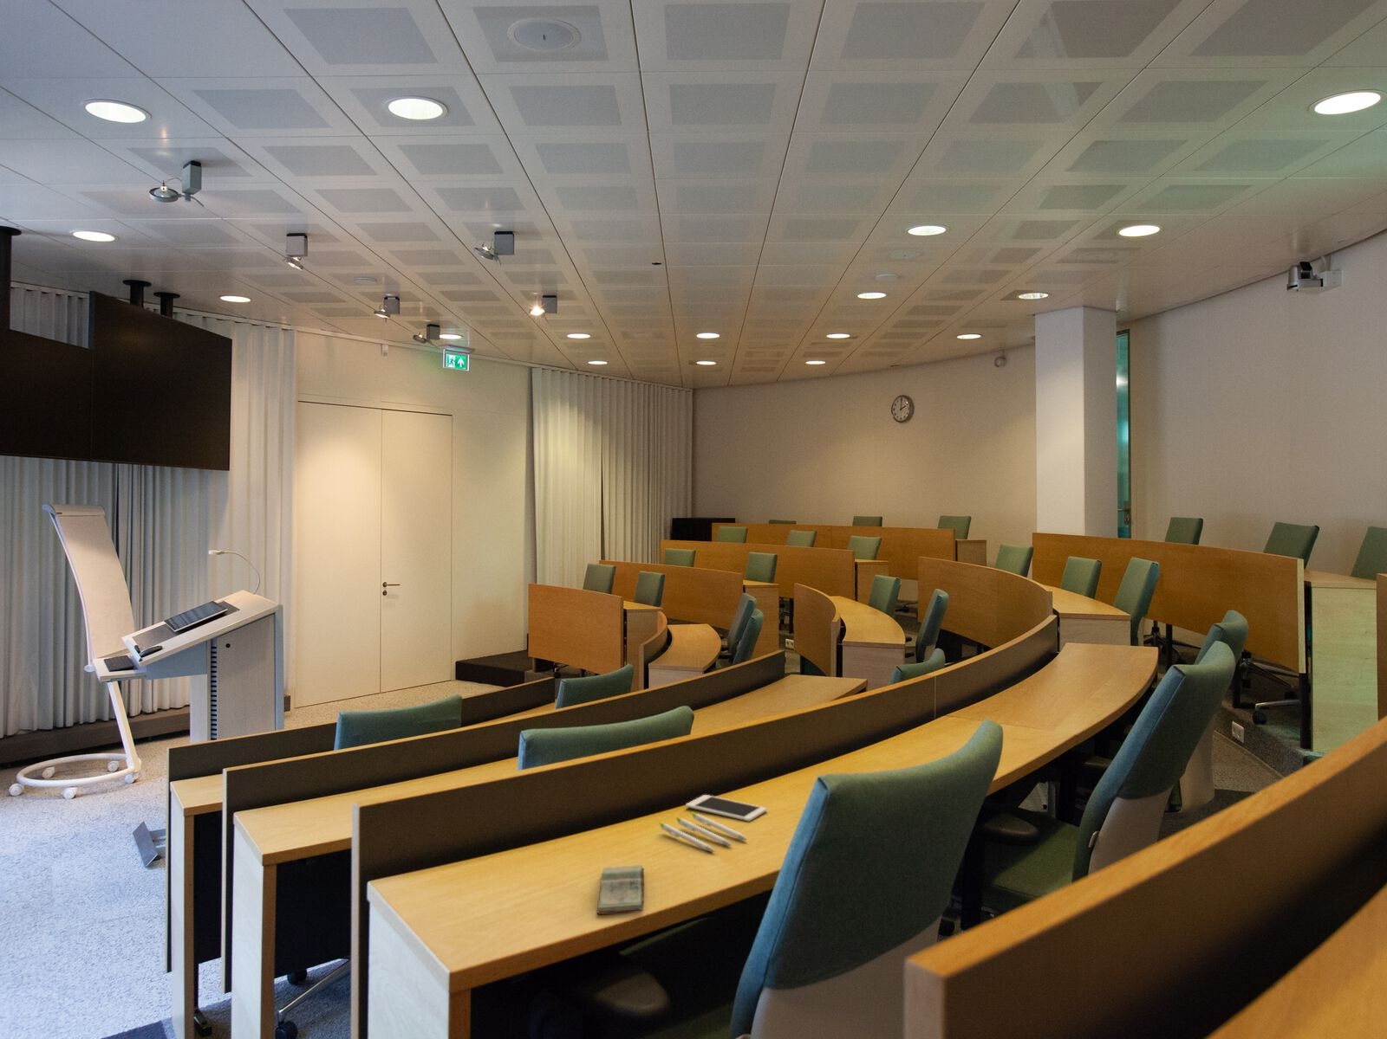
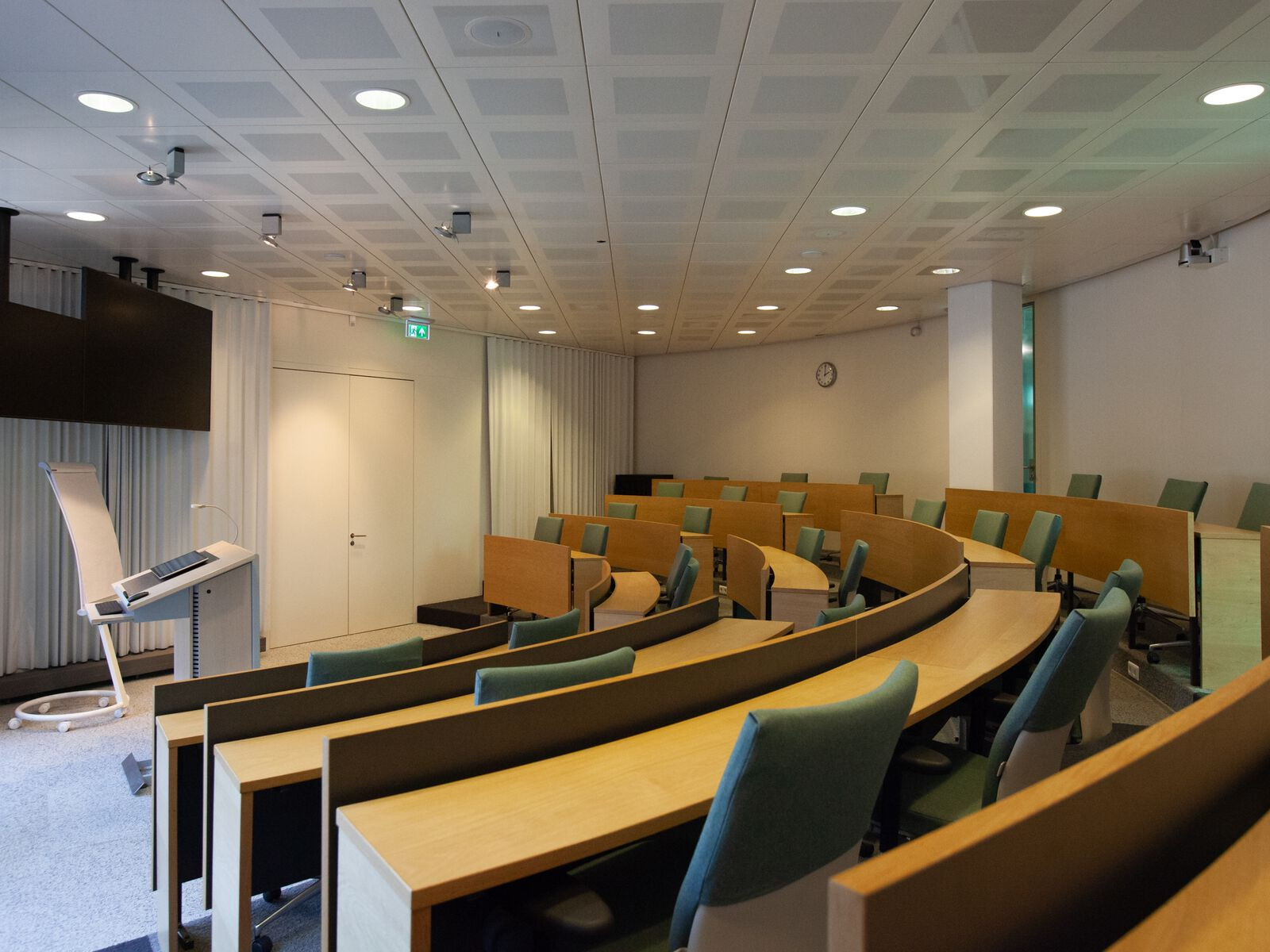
- book (621, 882)
- pen (702, 832)
- cell phone (725, 807)
